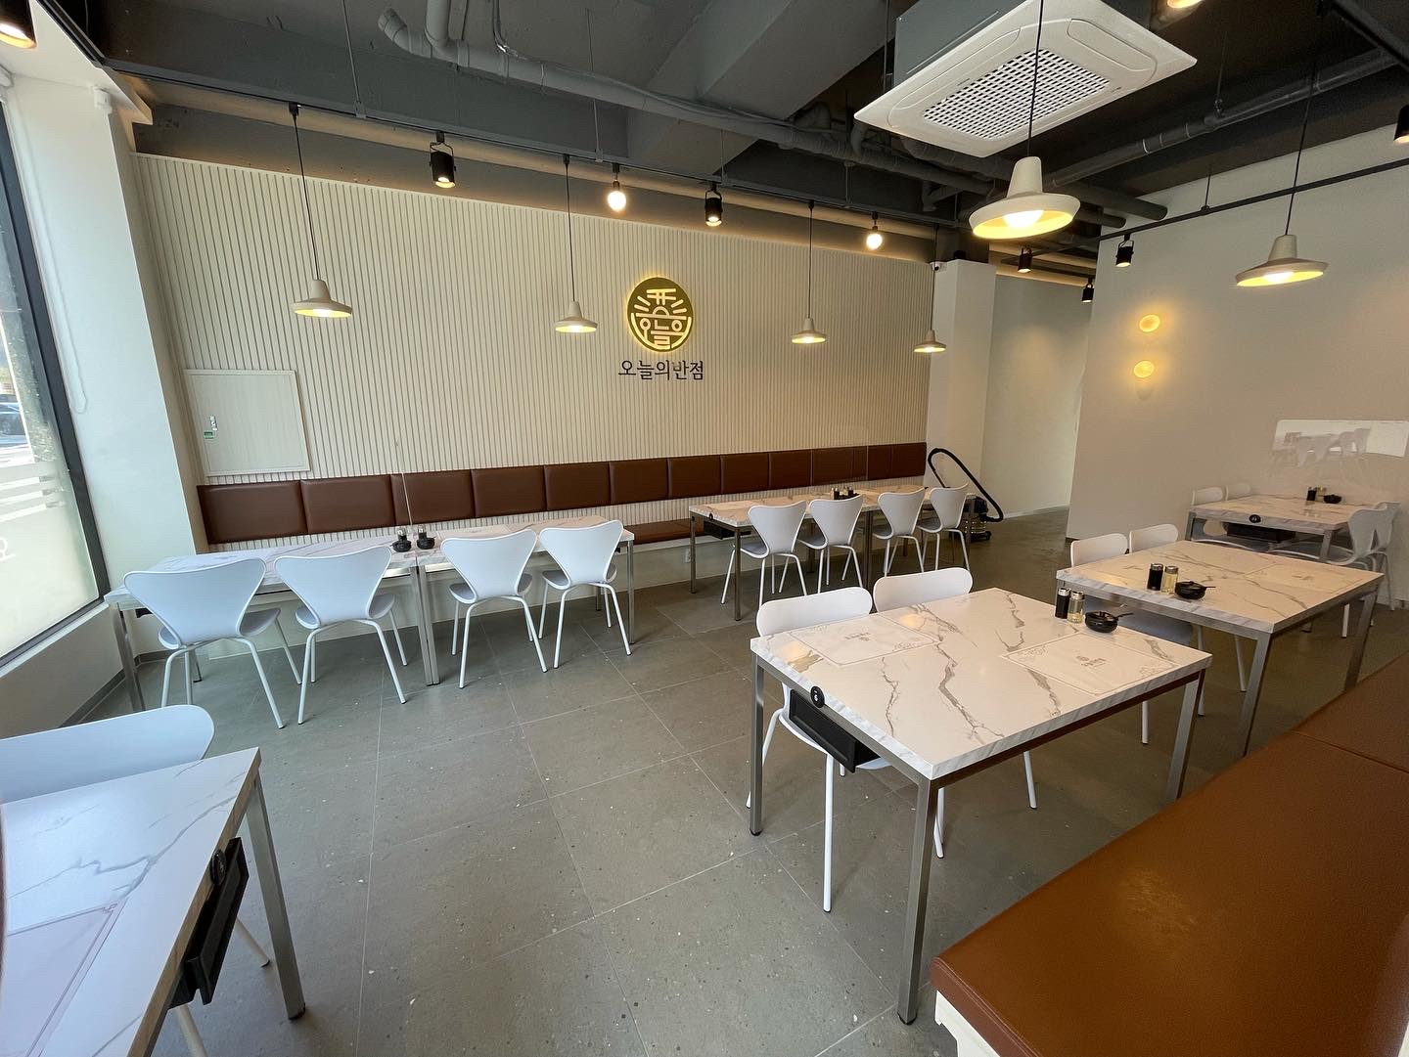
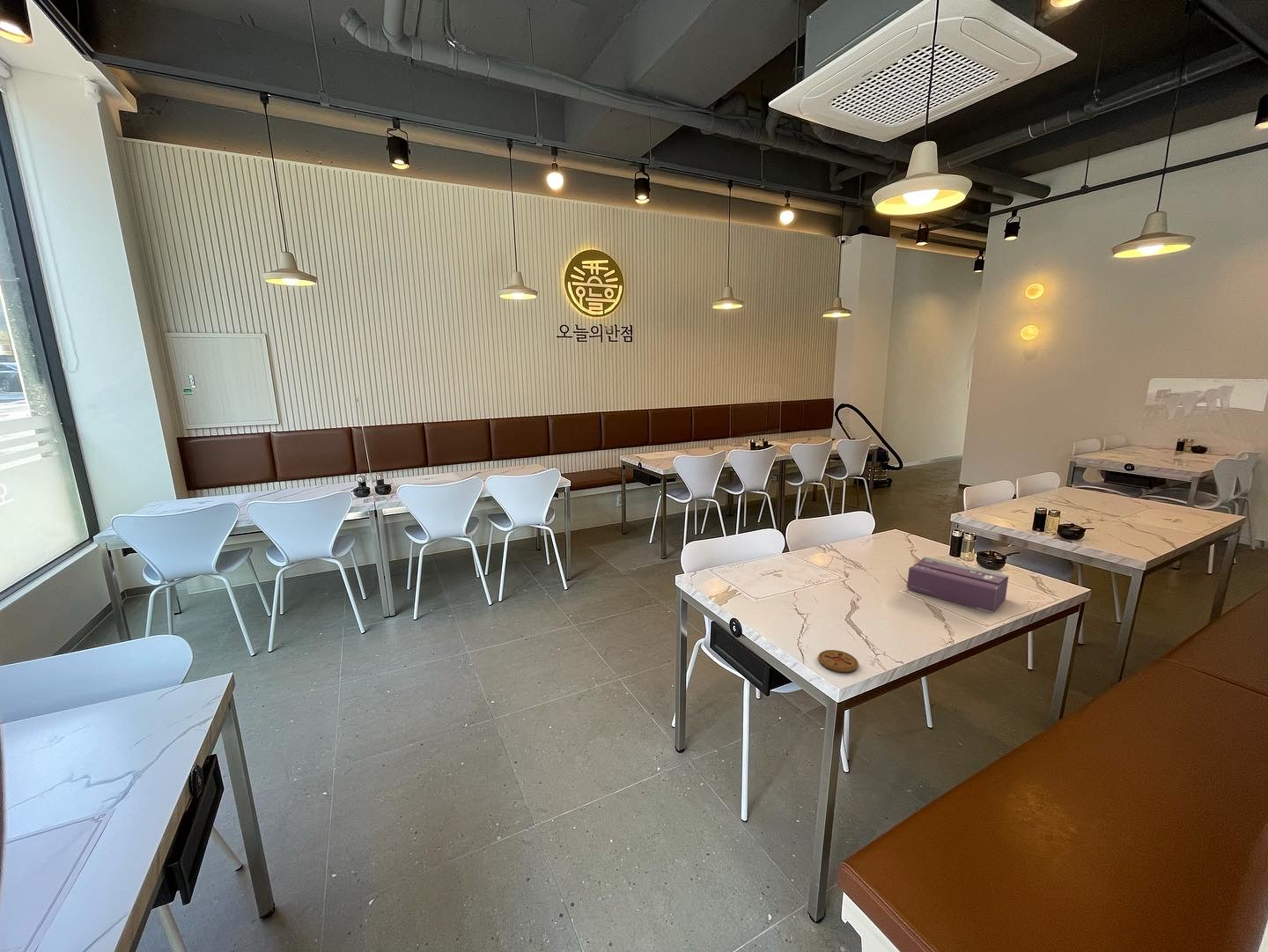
+ tissue box (956, 582)
+ coaster (837, 660)
